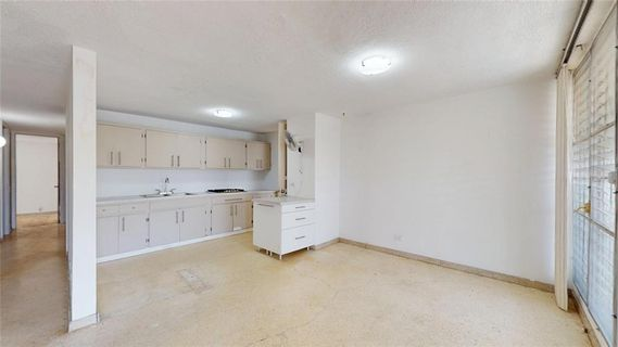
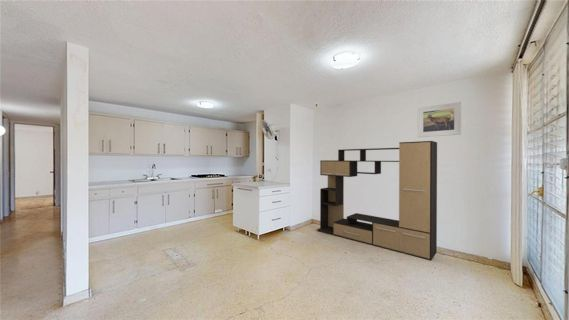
+ media console (368, 173)
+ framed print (438, 120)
